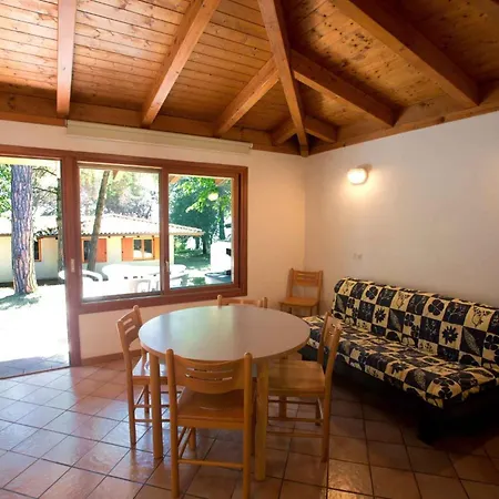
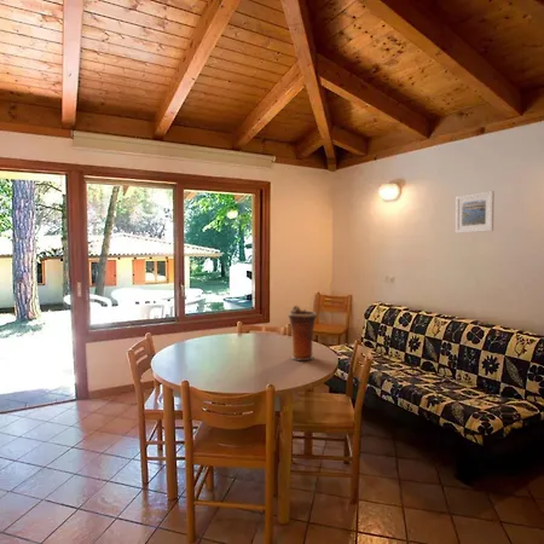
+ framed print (474, 213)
+ vase (302, 331)
